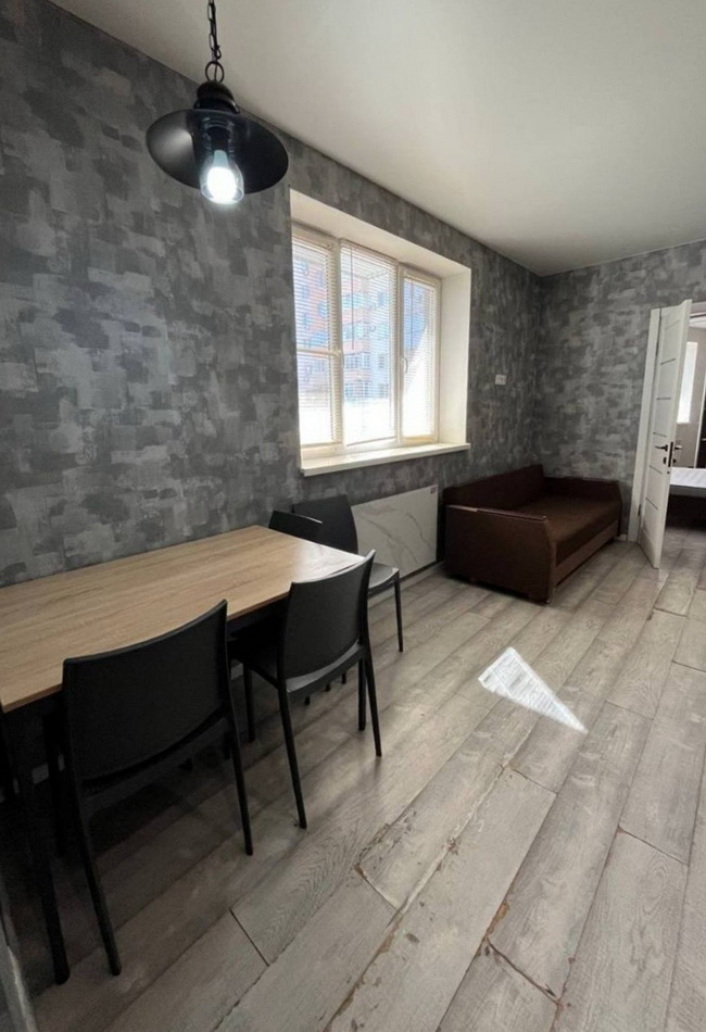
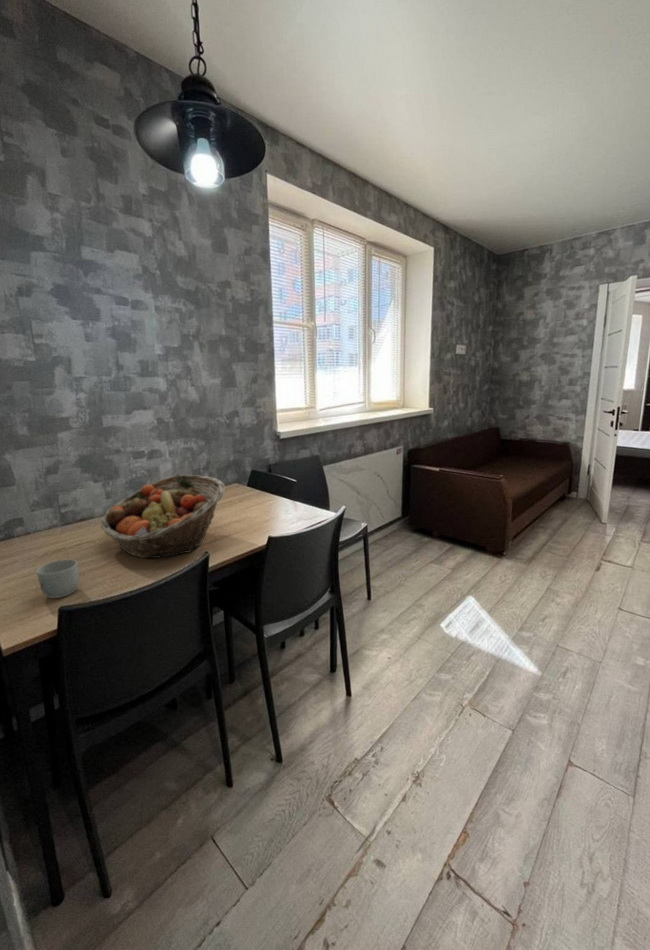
+ mug (57, 578)
+ fruit basket (165, 512)
